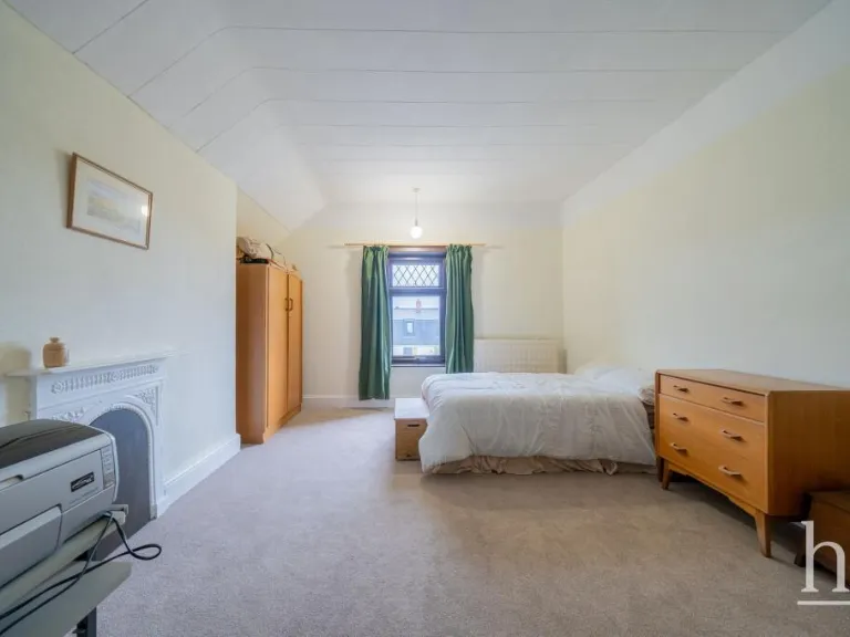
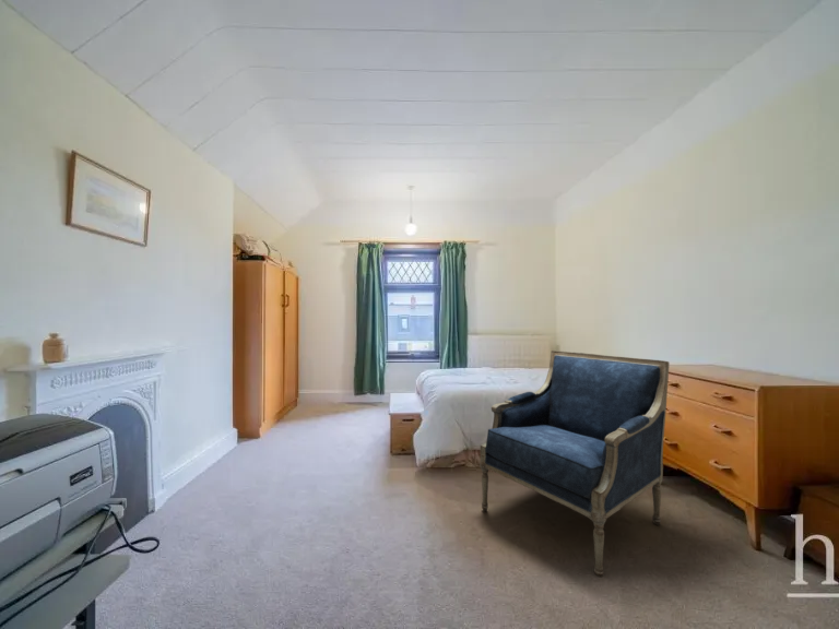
+ armchair (569, 437)
